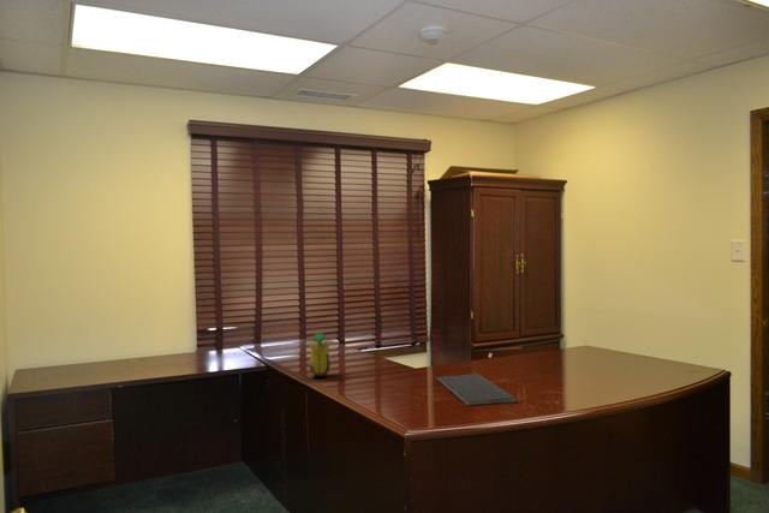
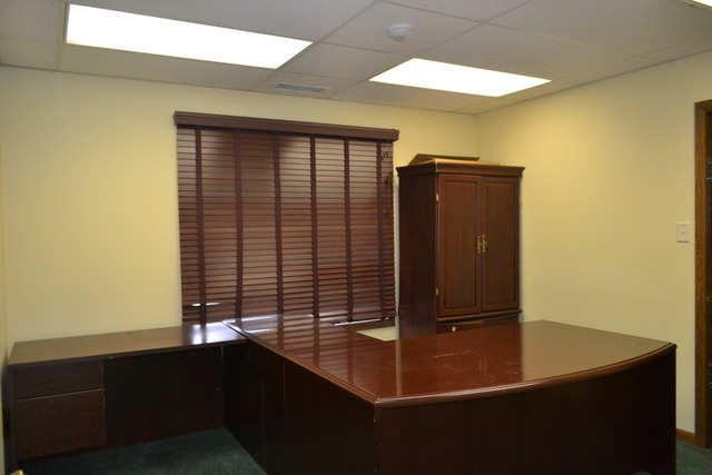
- computer keyboard (473, 388)
- plant pot (320, 354)
